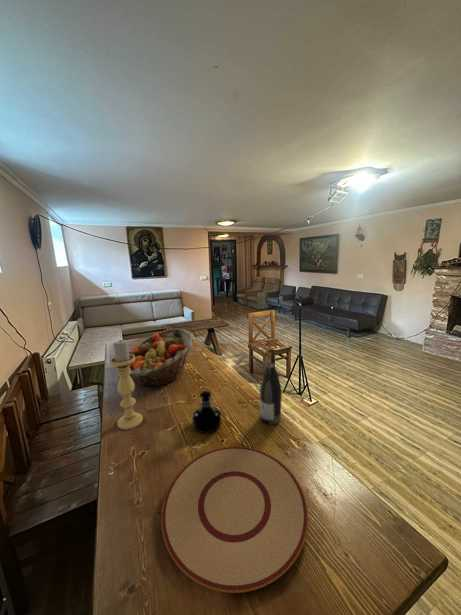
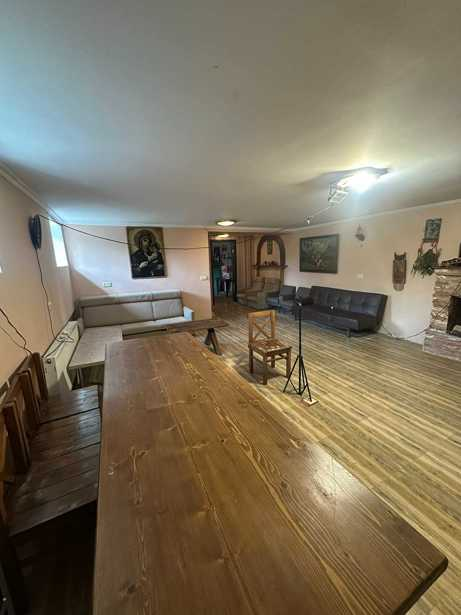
- wine bottle (270, 384)
- plate (234, 502)
- tequila bottle (206, 408)
- fruit basket (159, 354)
- candle holder (125, 382)
